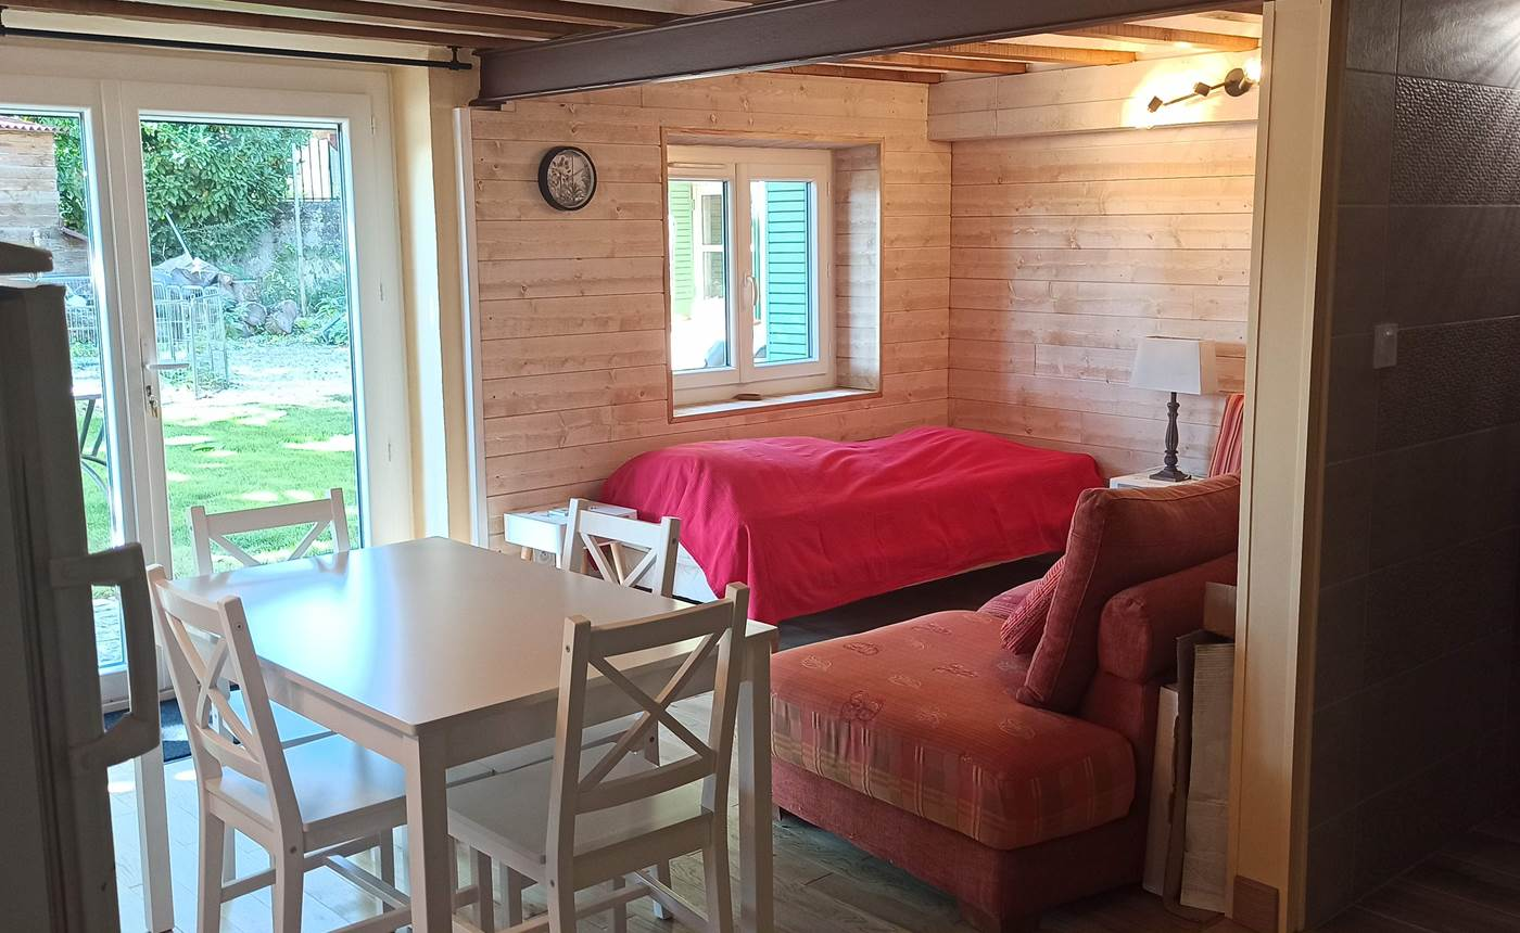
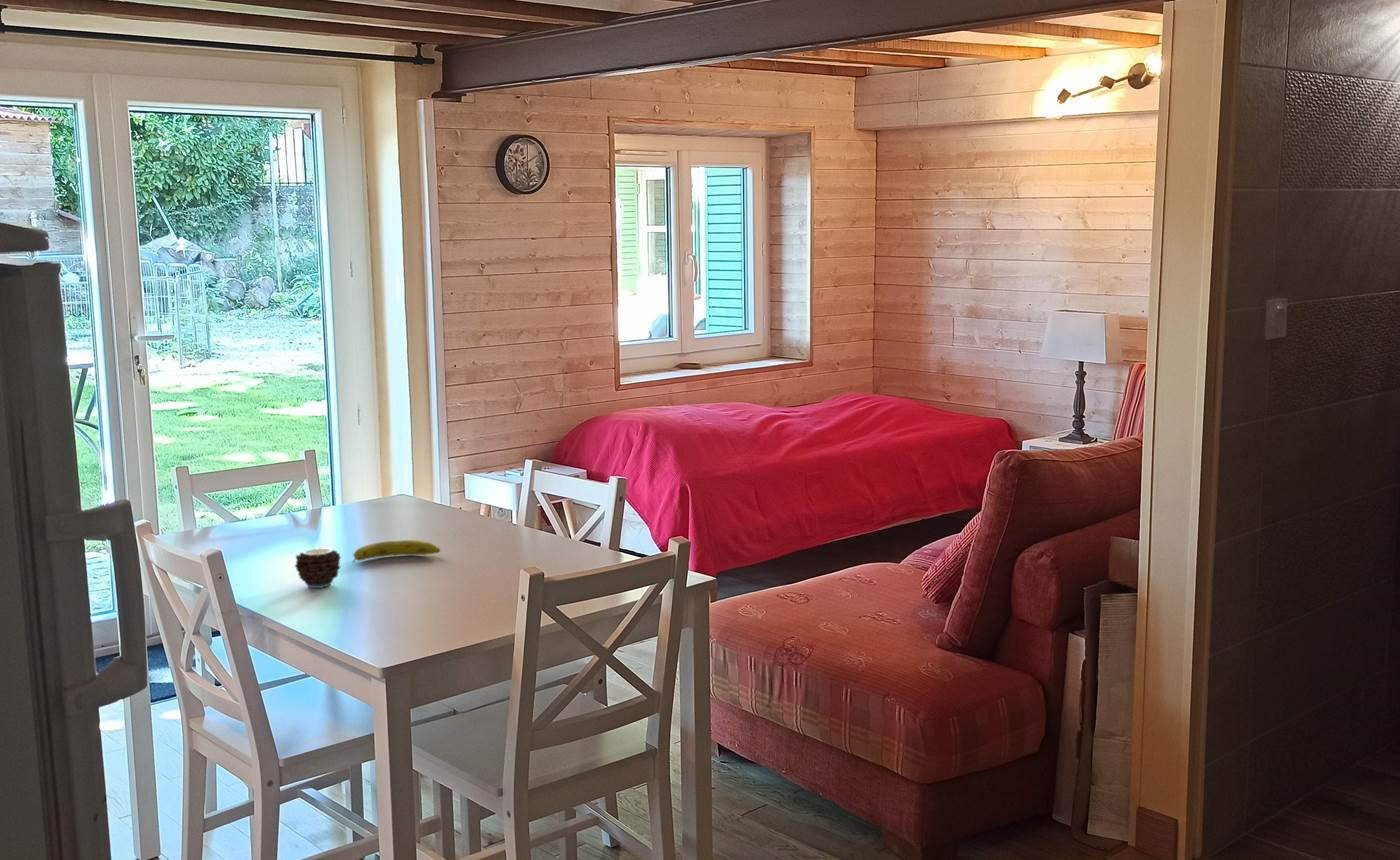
+ fruit (397, 551)
+ candle (318, 564)
